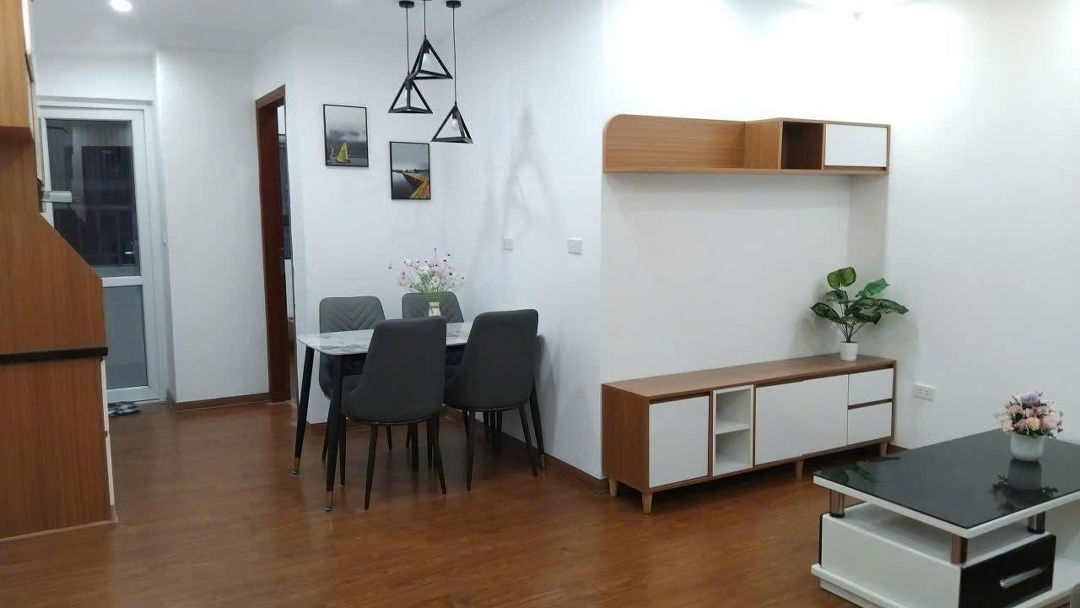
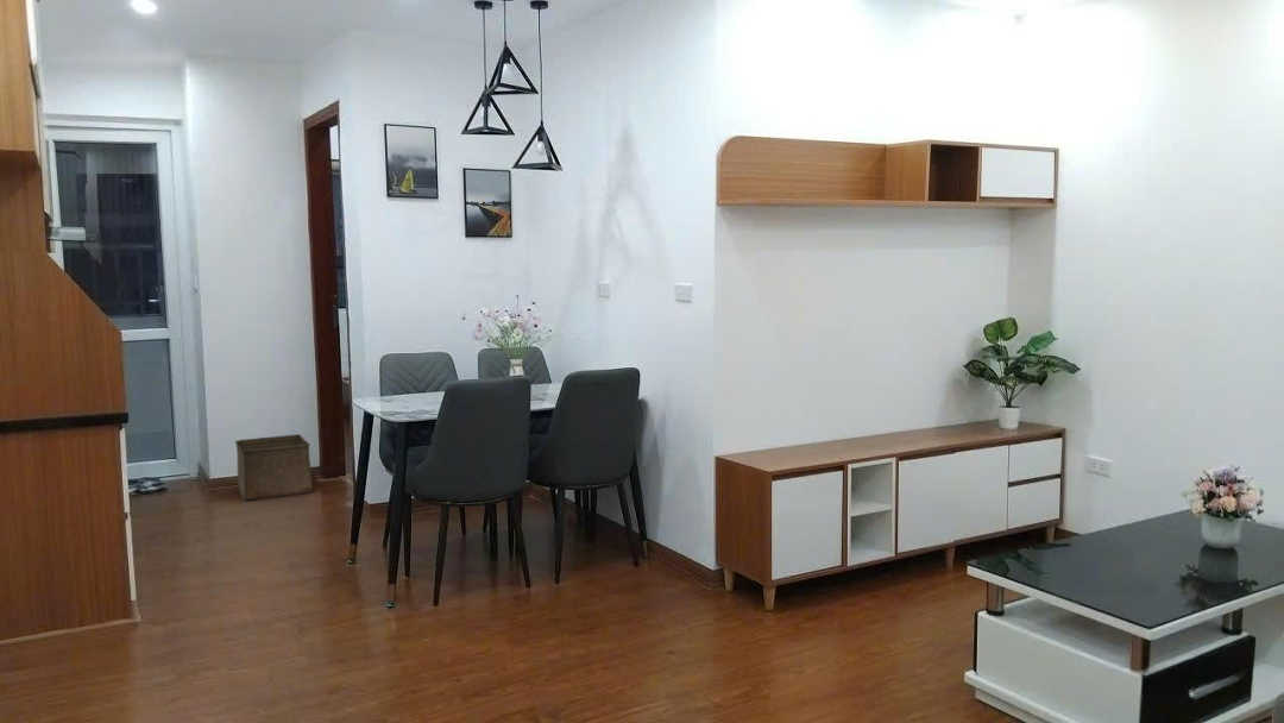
+ storage bin (273, 465)
